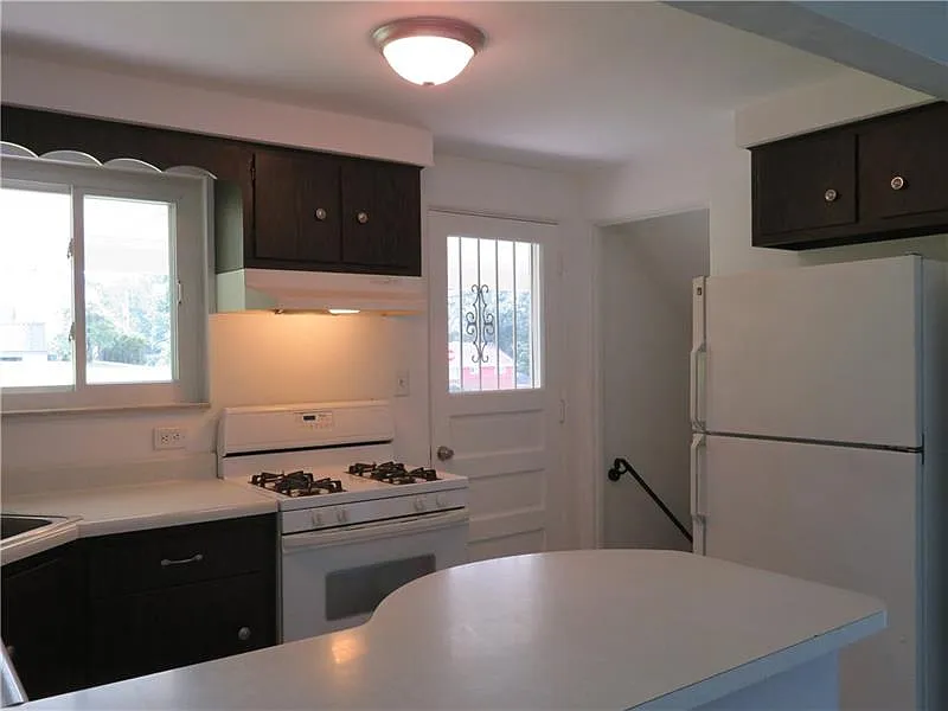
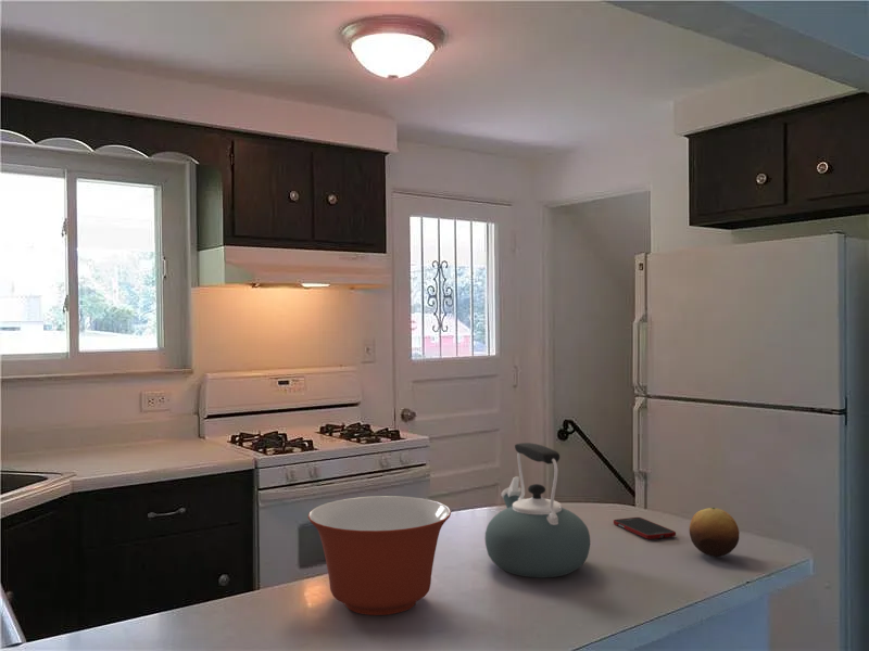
+ mixing bowl (380, 557)
+ cell phone (643, 527)
+ kettle (532, 502)
+ fruit (714, 532)
